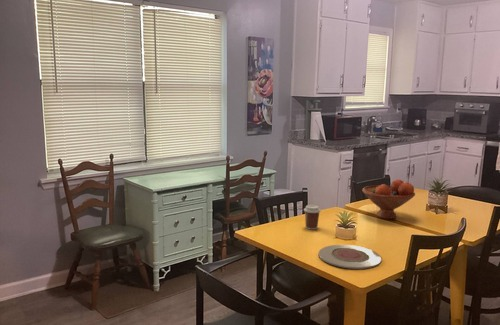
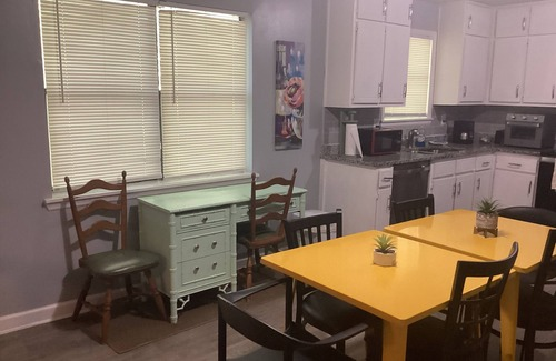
- coffee cup (311, 217)
- fruit bowl (387, 198)
- plate (349, 255)
